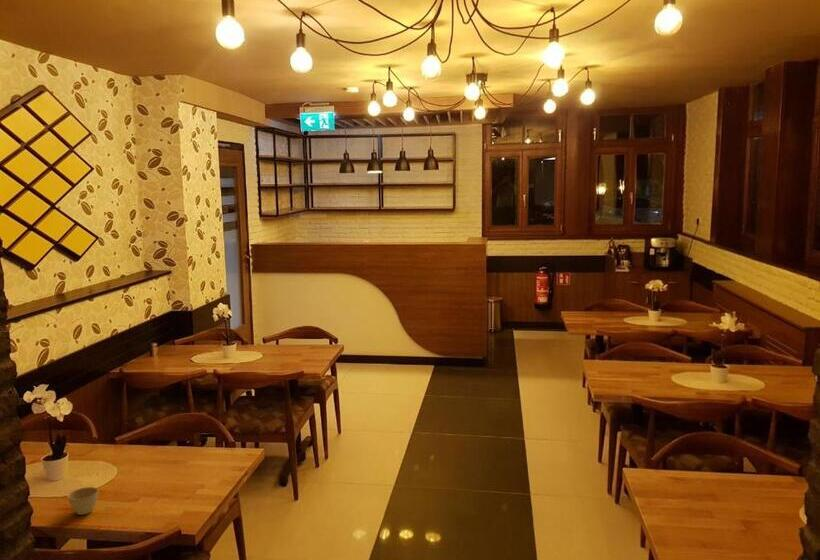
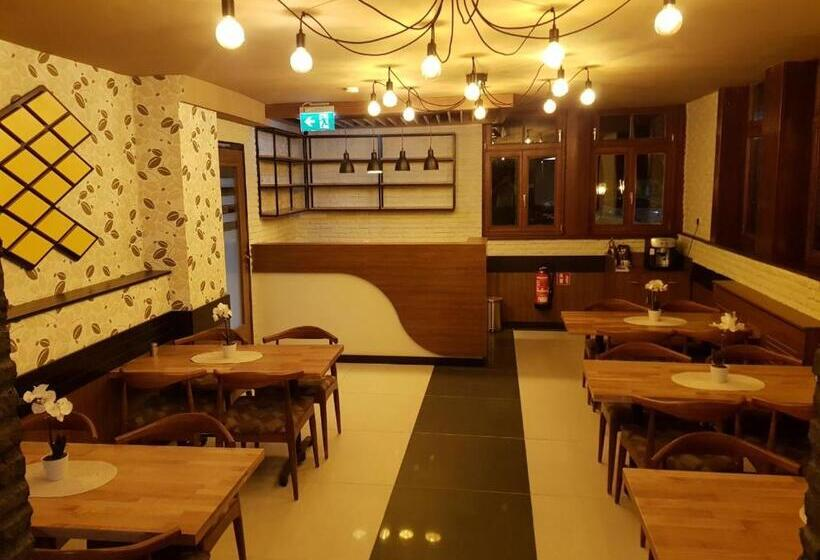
- flower pot (83, 502)
